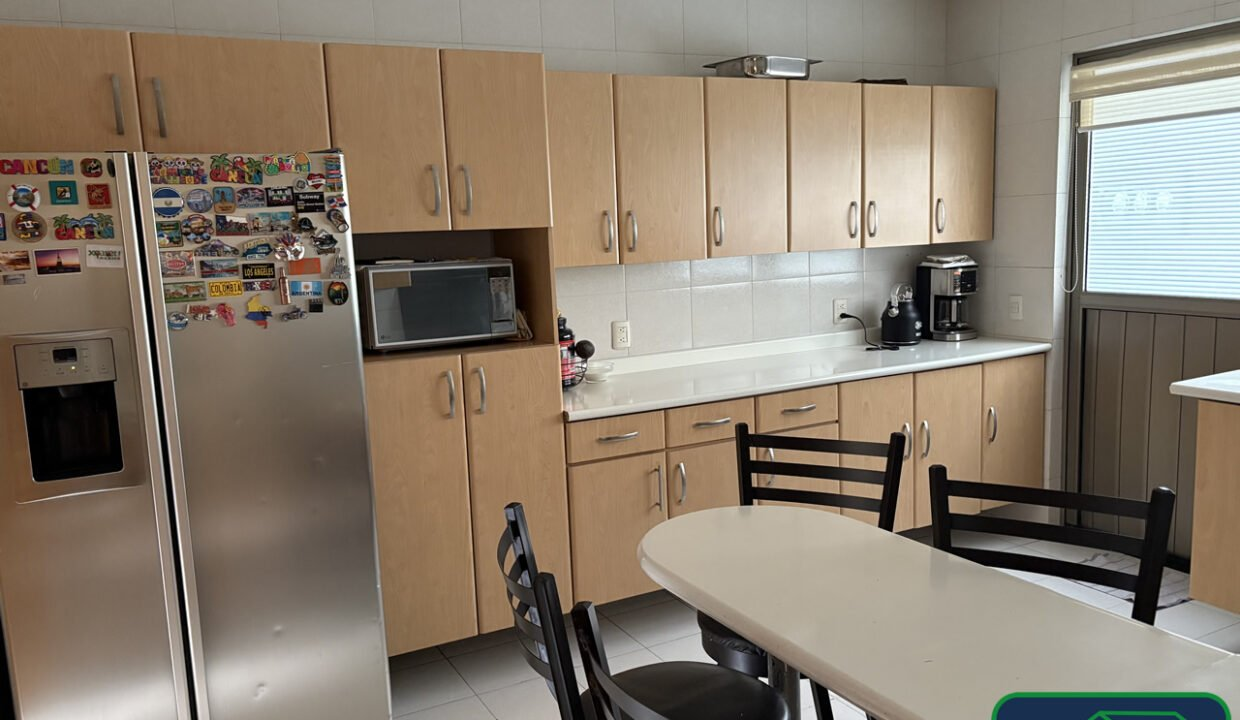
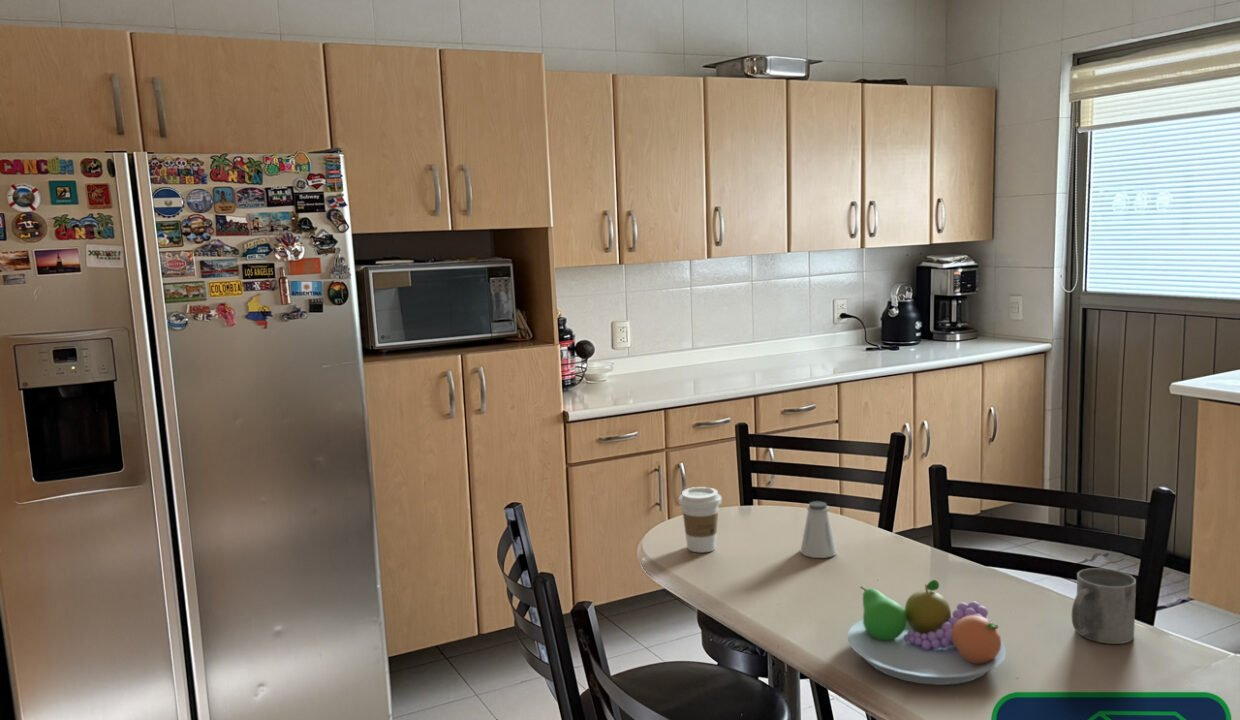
+ mug (1098, 607)
+ saltshaker (818, 527)
+ fruit bowl (921, 624)
+ coffee cup (700, 519)
